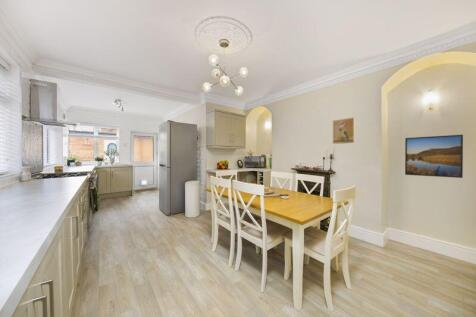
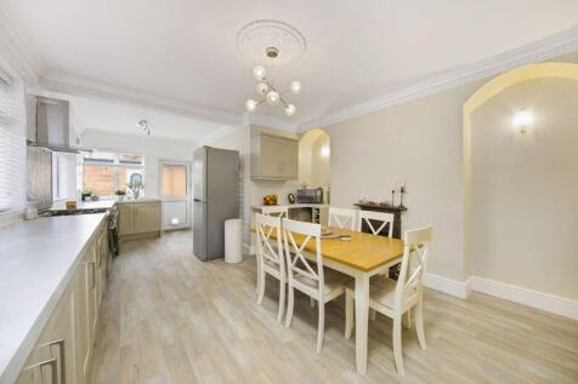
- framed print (343, 131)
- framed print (431, 156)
